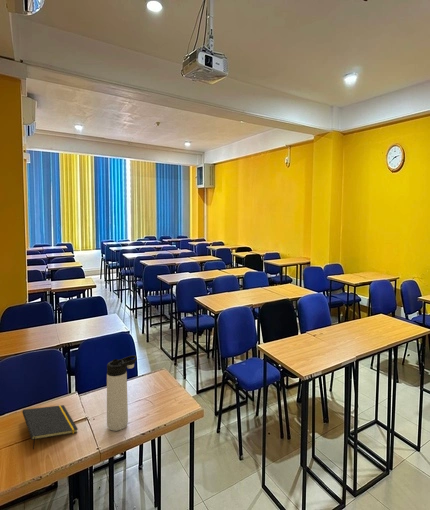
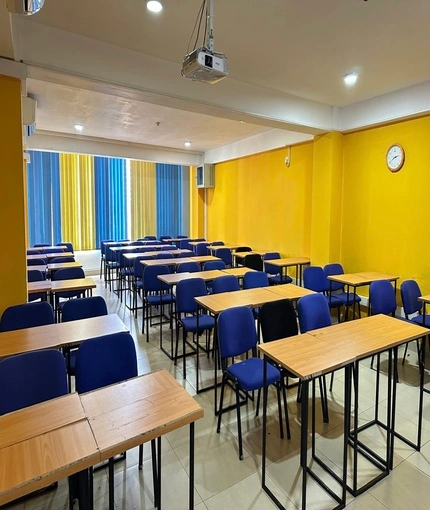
- thermos bottle (122, 391)
- notepad (49, 420)
